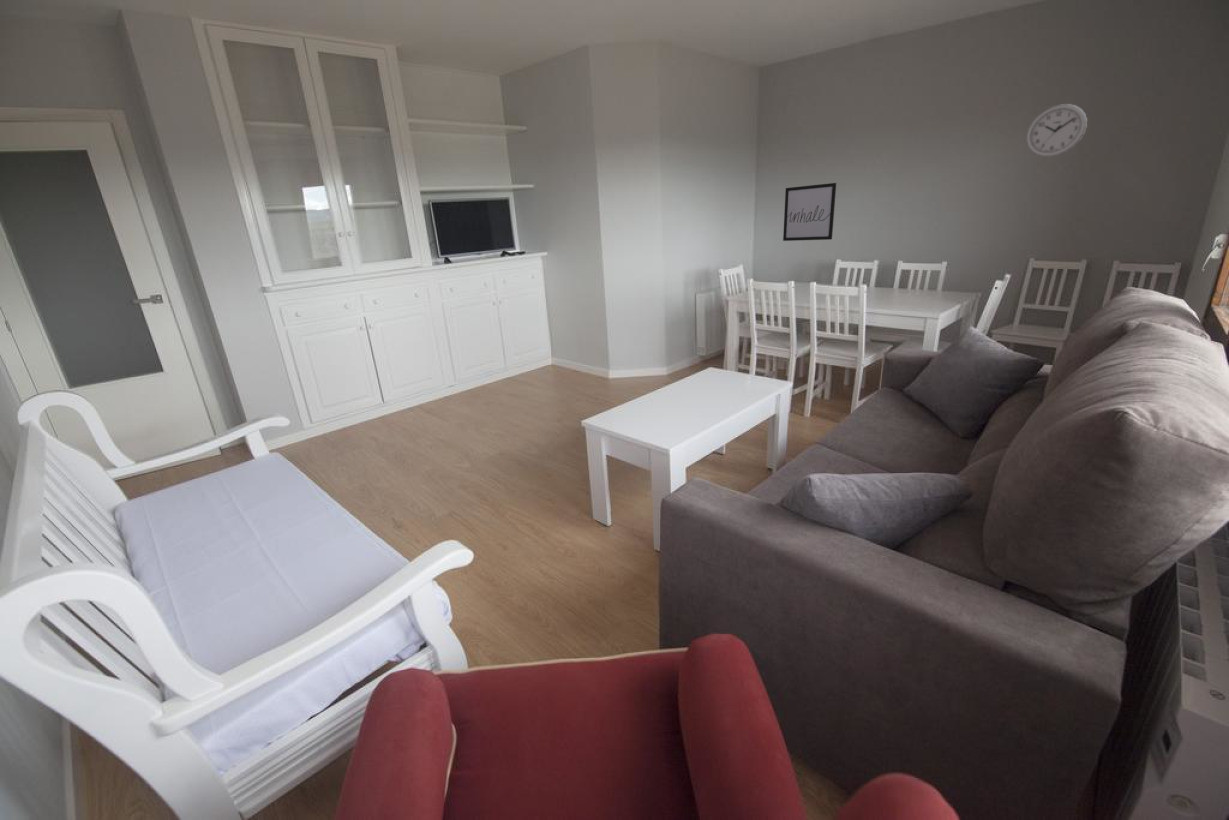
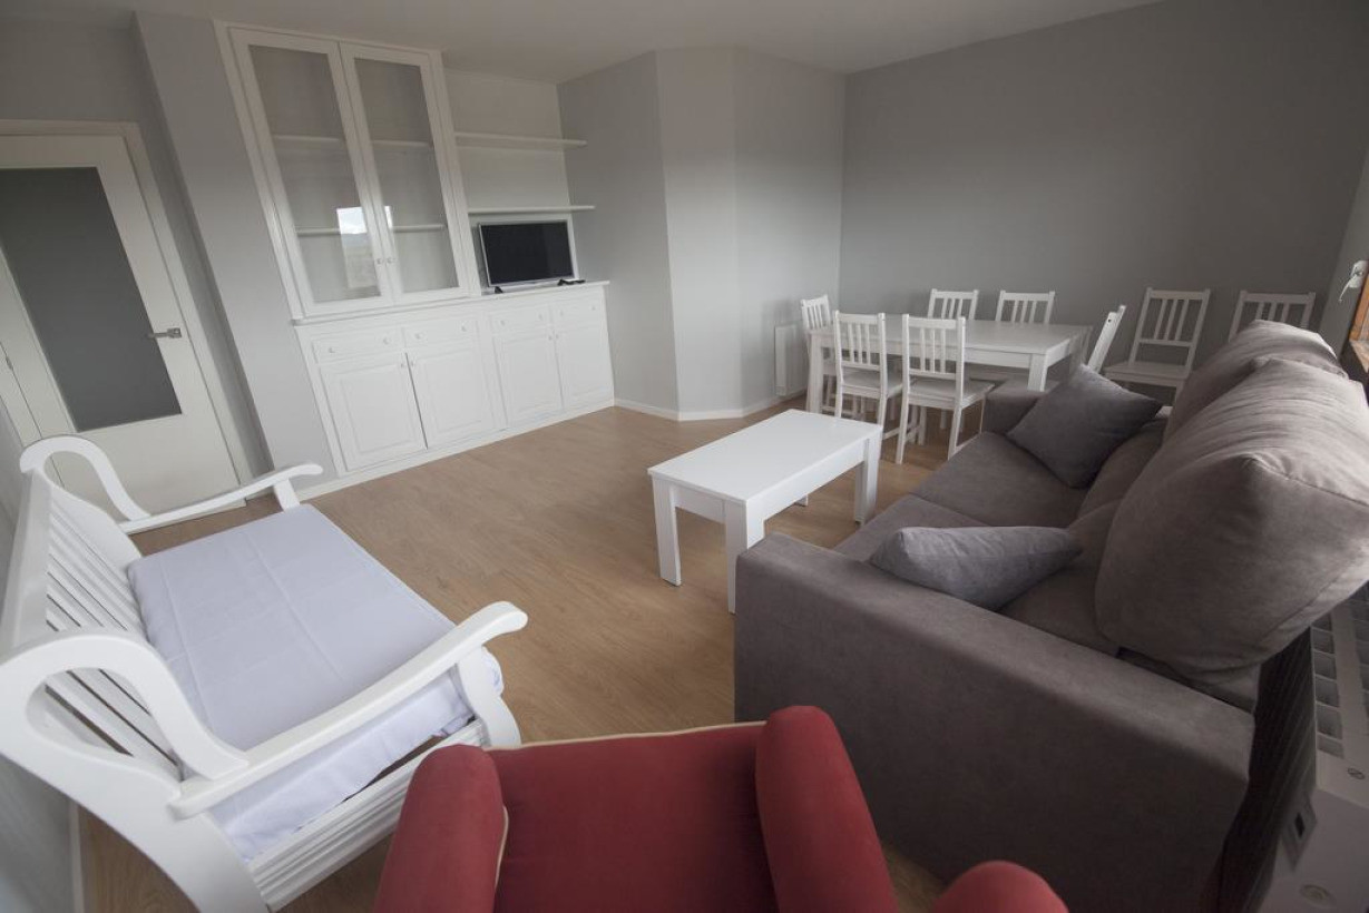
- wall clock (1055, 130)
- wall art (808, 213)
